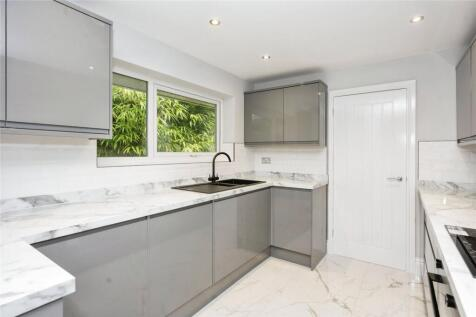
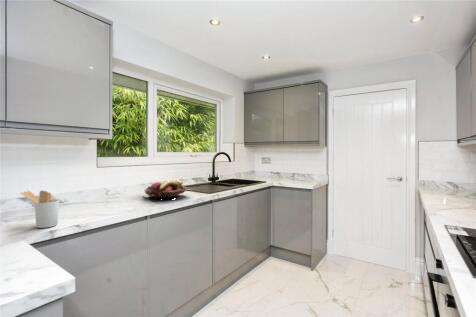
+ fruit basket (166, 188)
+ utensil holder (40, 207)
